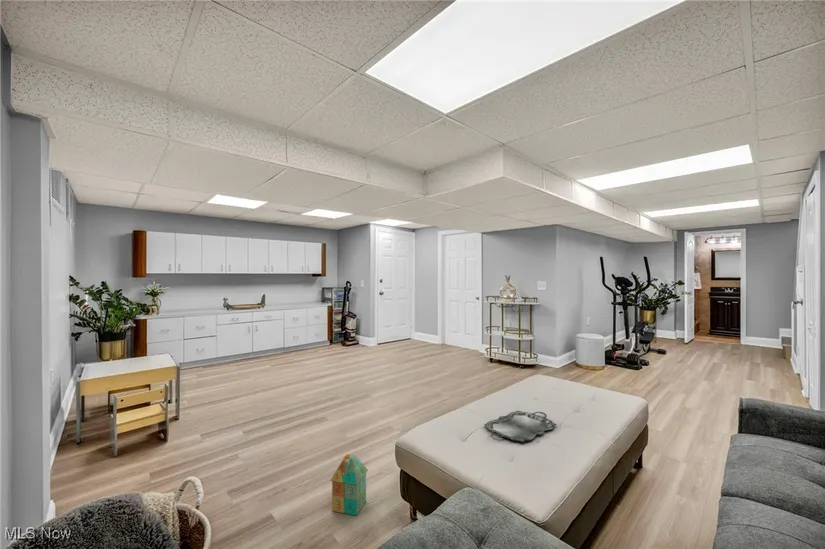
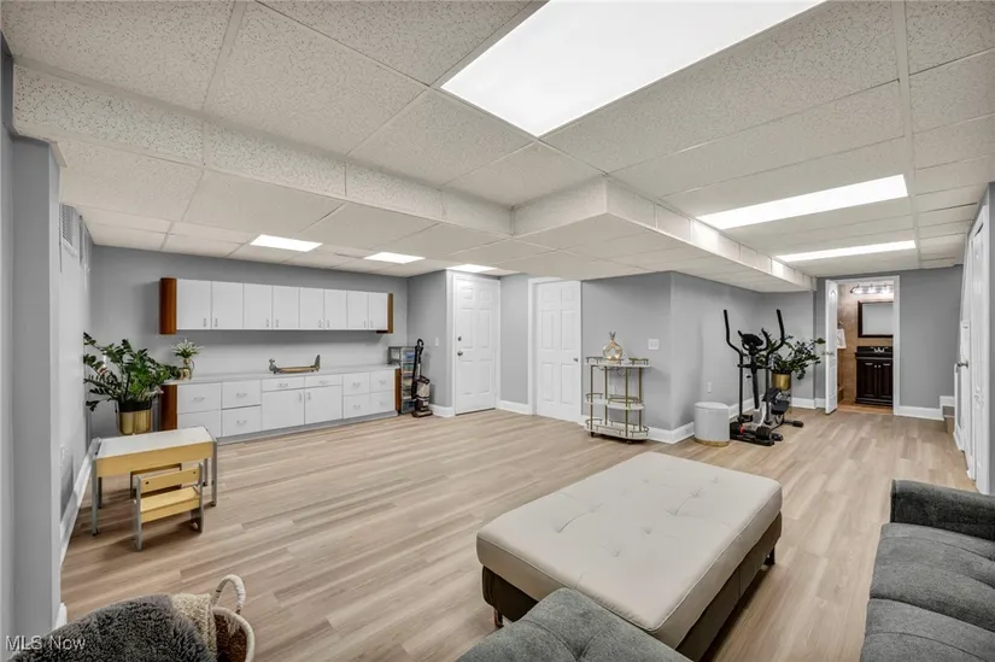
- serving tray (520, 424)
- toy house (349, 481)
